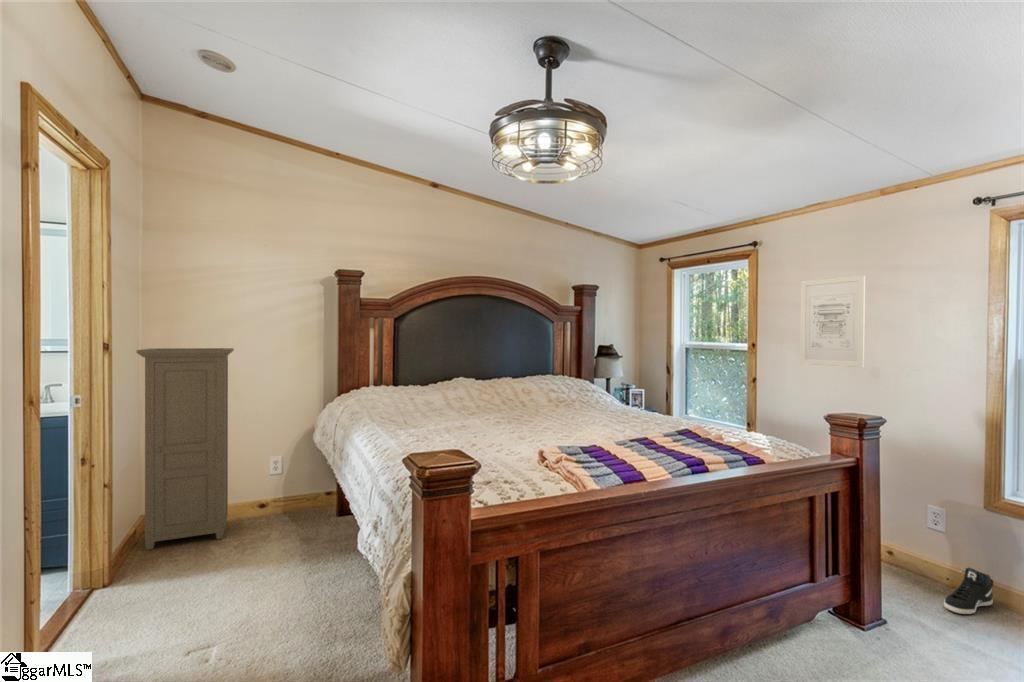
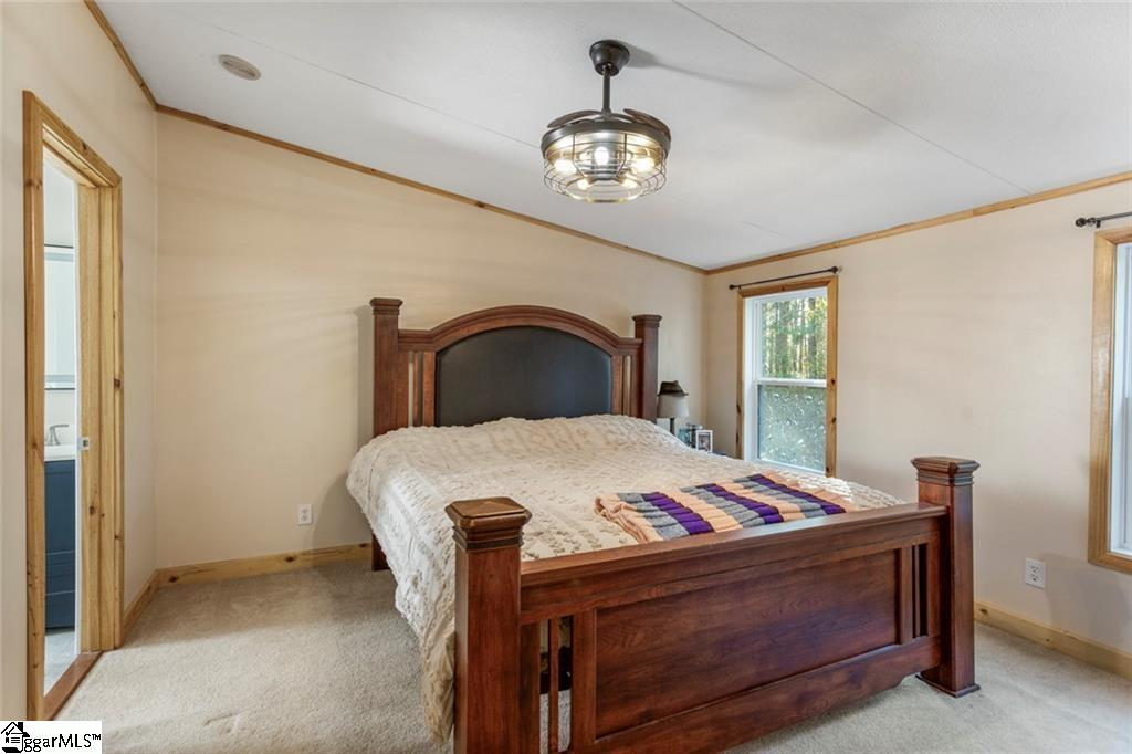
- armoire (189, 442)
- wall art (830, 322)
- sneaker (966, 587)
